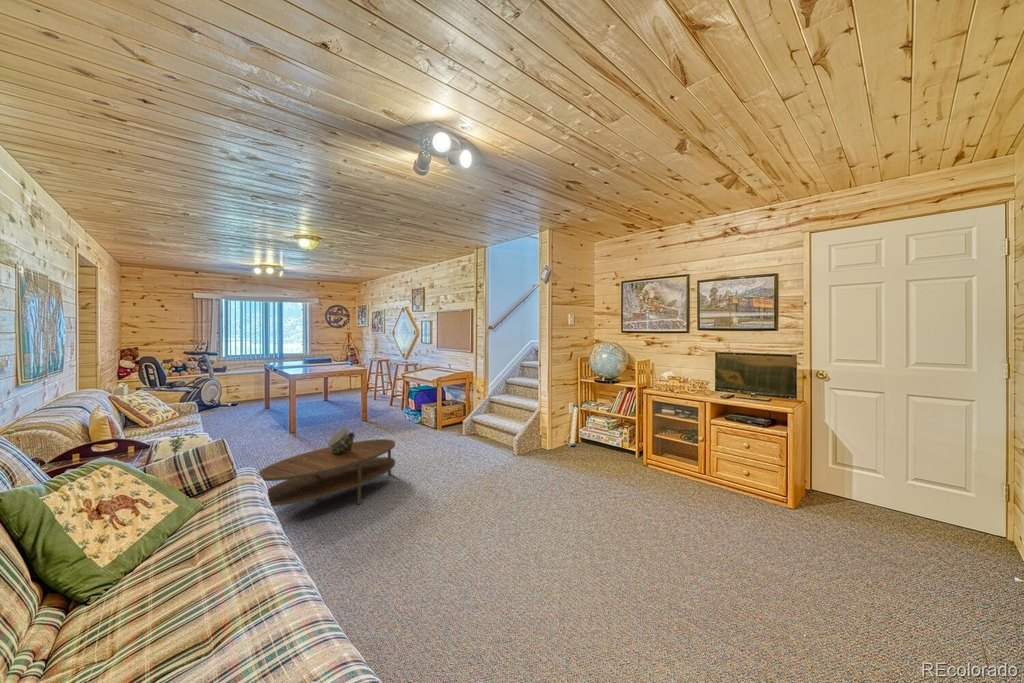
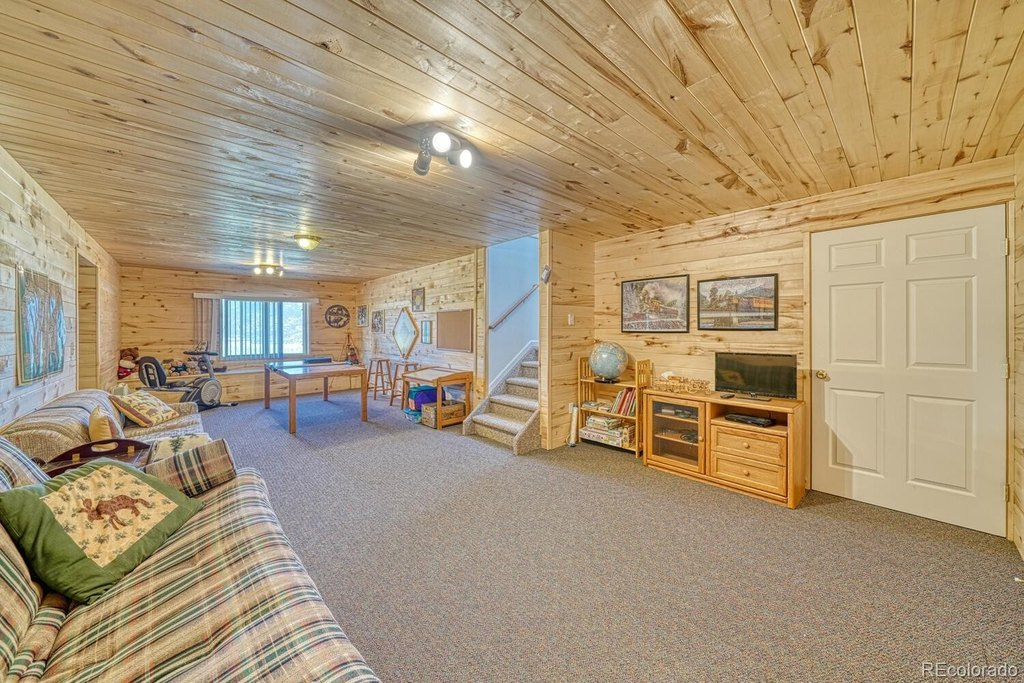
- coffee table (335, 476)
- drum (341, 440)
